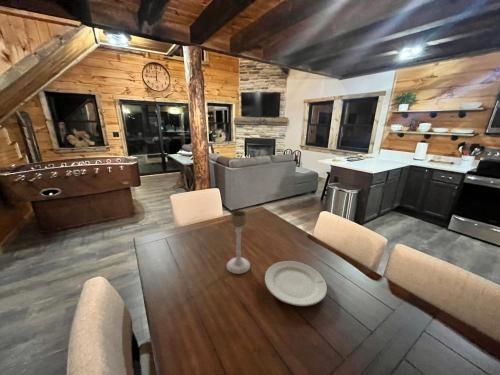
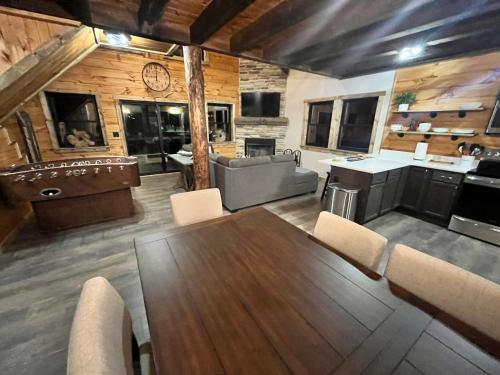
- chinaware (294, 282)
- candle holder (238, 240)
